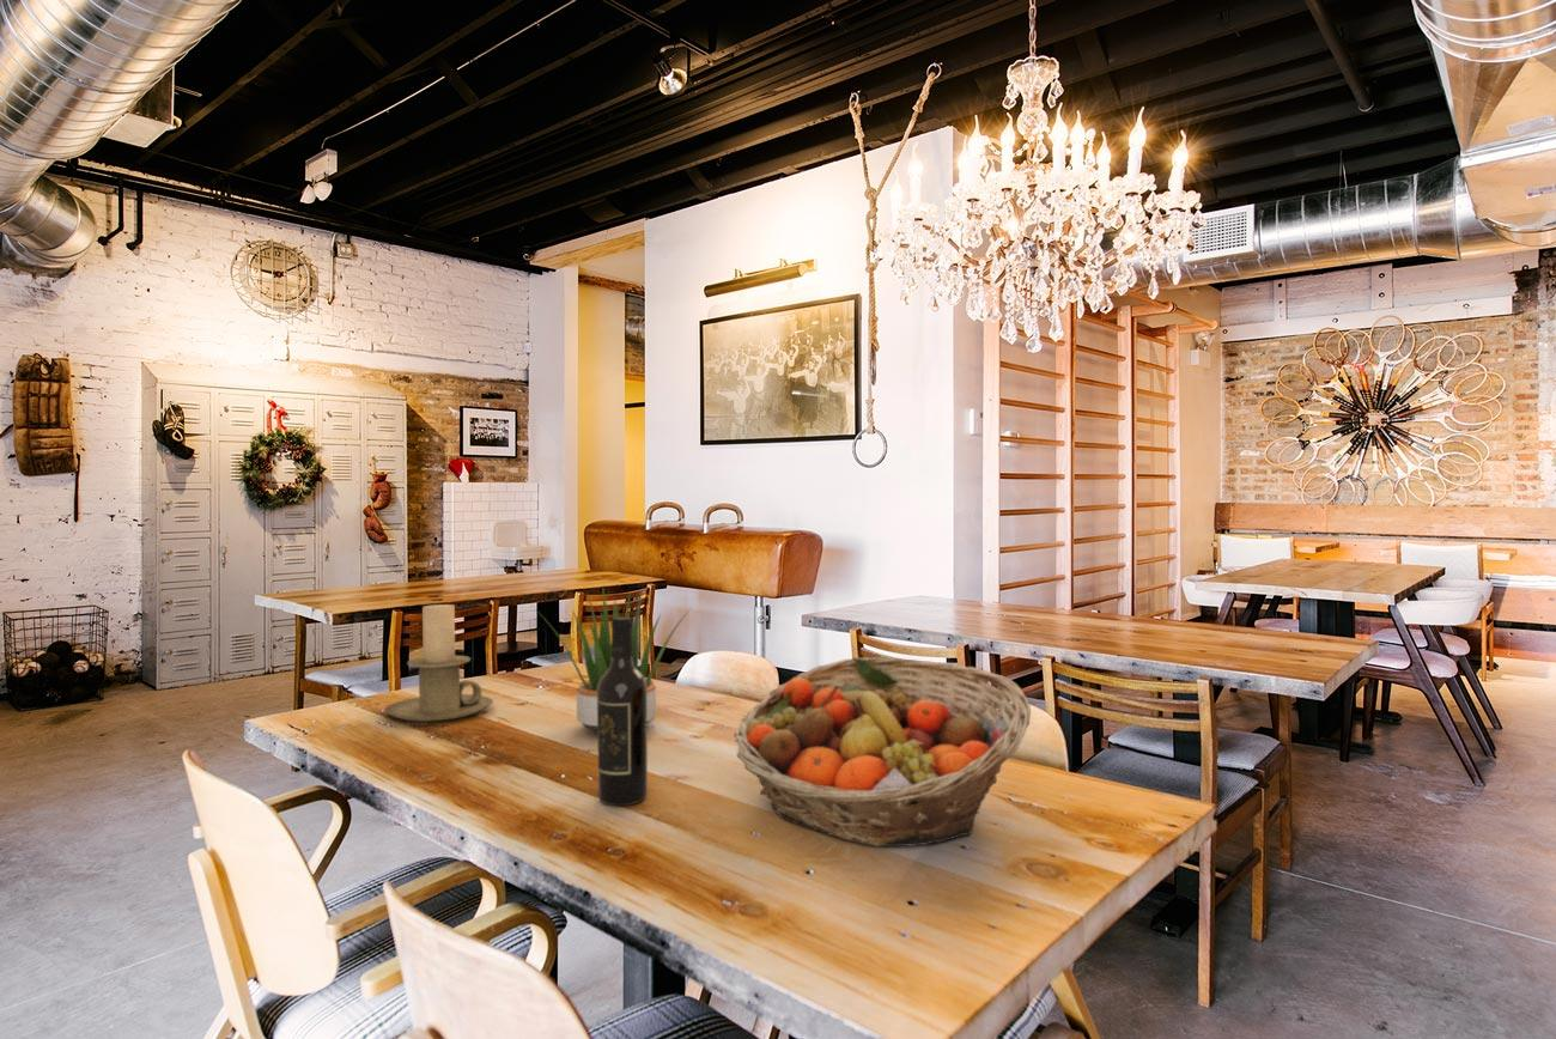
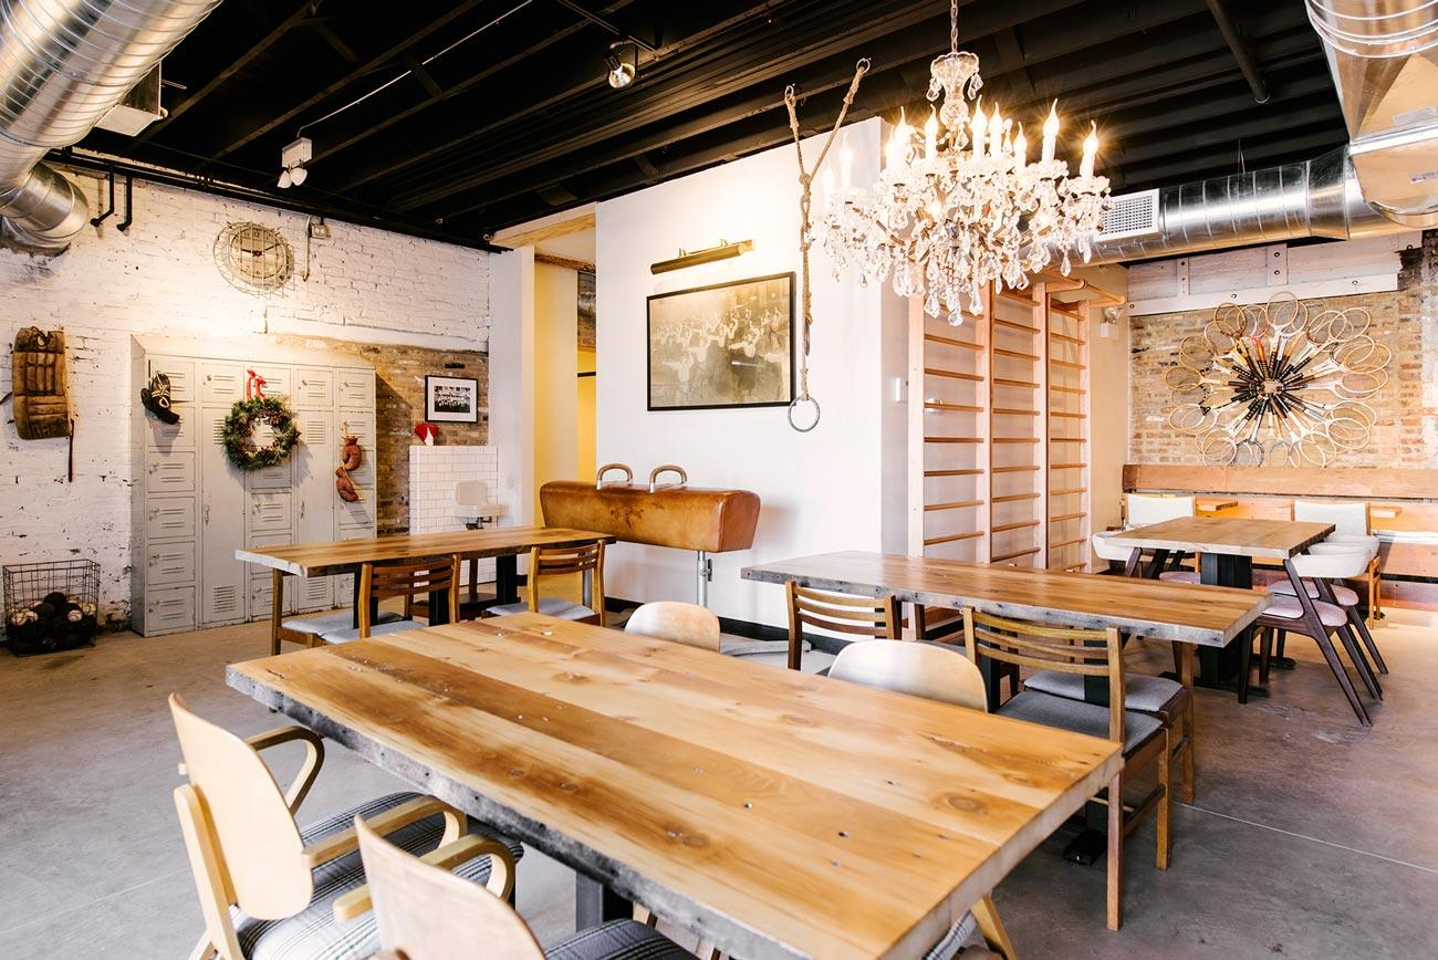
- candle holder (438, 657)
- wine bottle (621, 709)
- potted plant (610, 658)
- fruit basket (876, 741)
